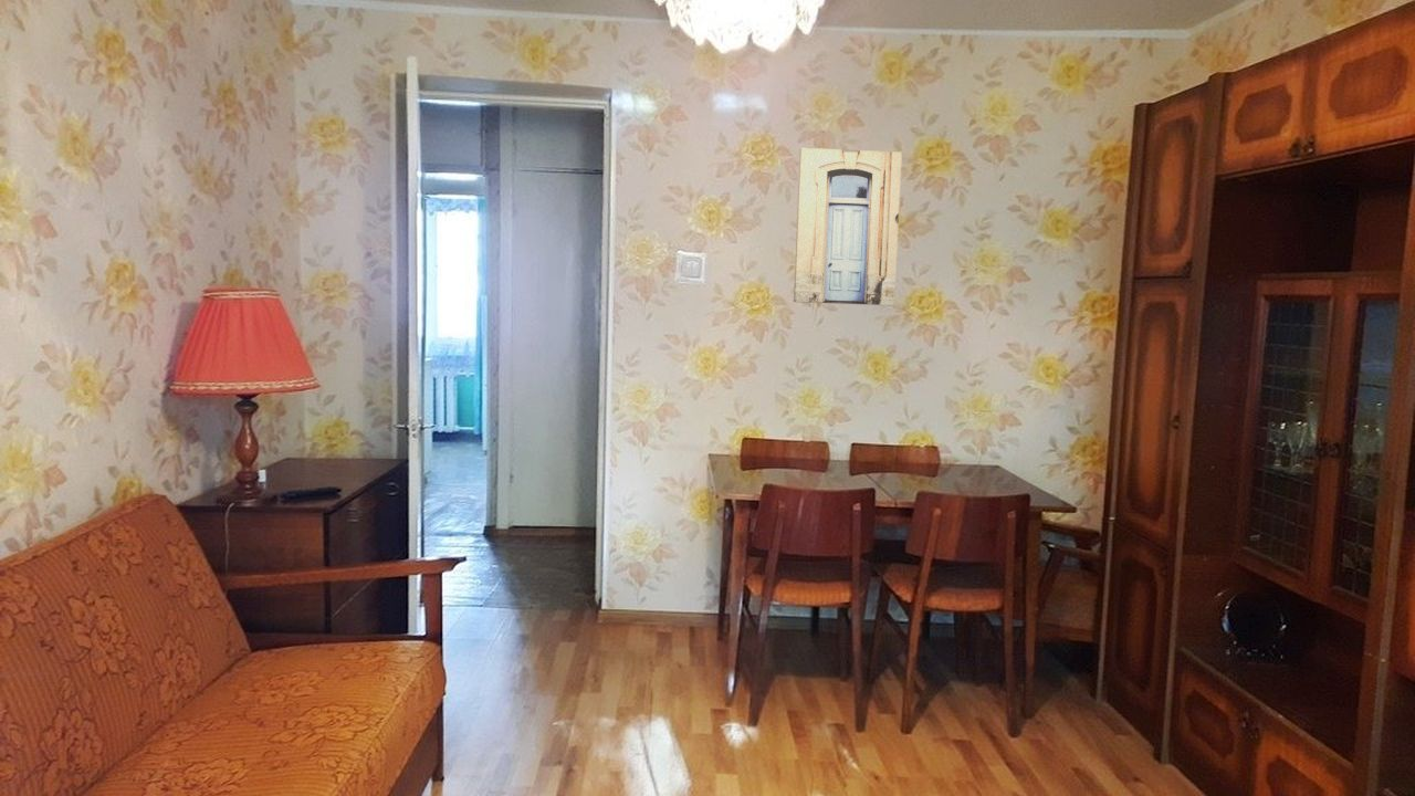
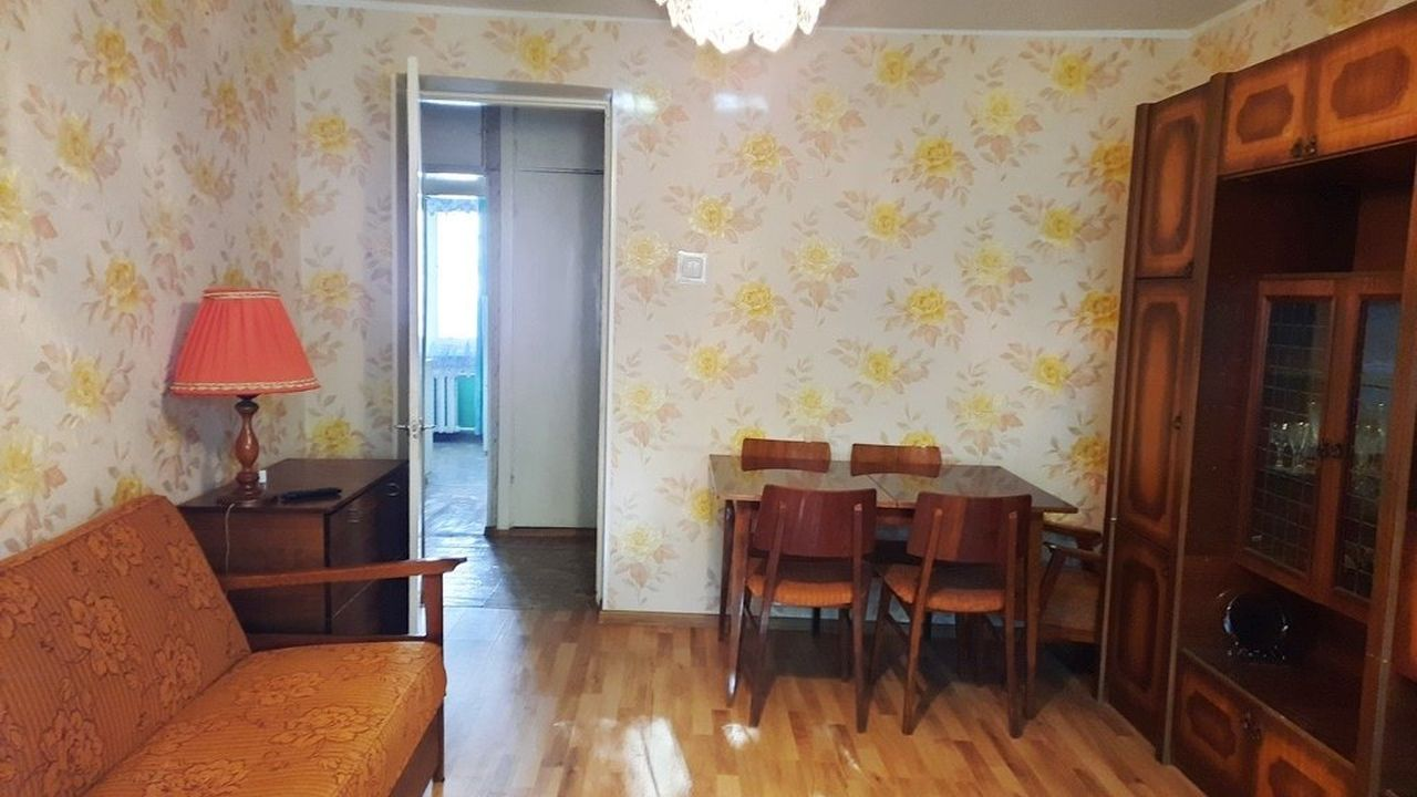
- wall art (847, 228)
